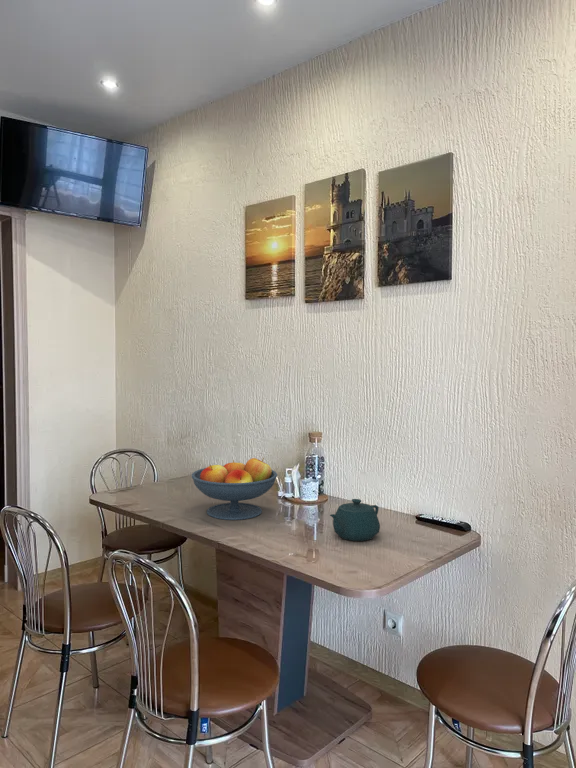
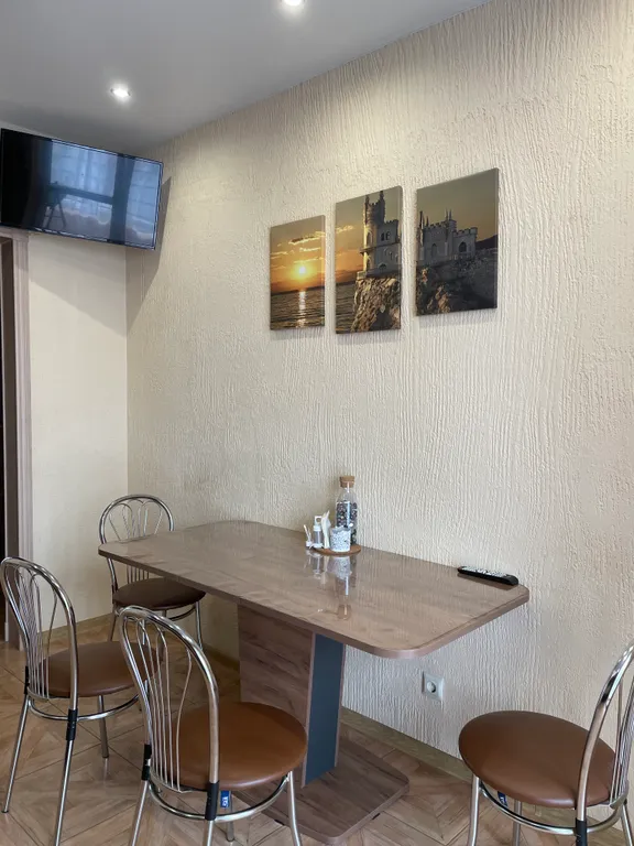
- fruit bowl (234, 486)
- teapot (354, 518)
